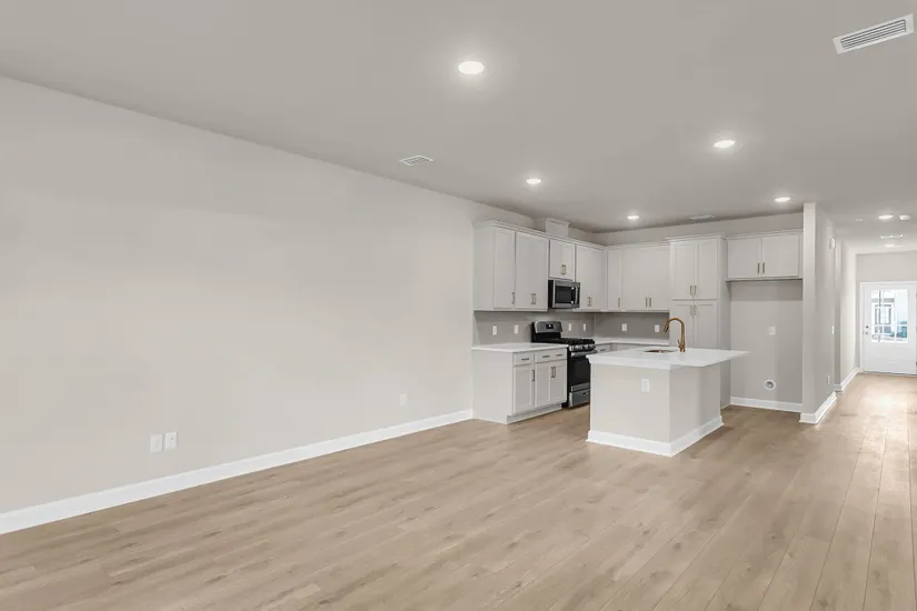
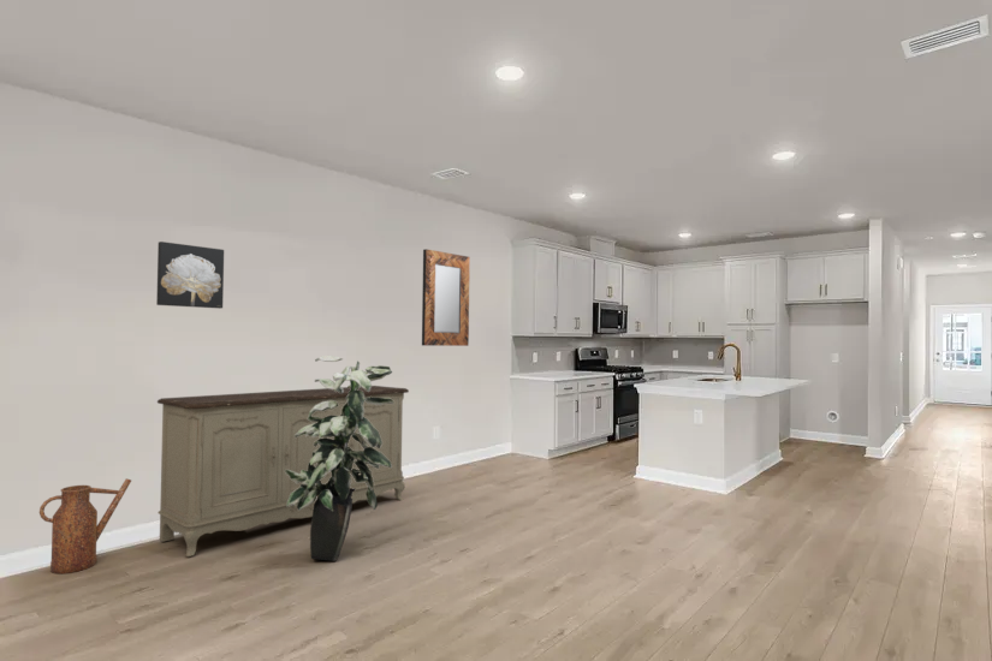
+ home mirror (446, 299)
+ indoor plant (339, 454)
+ watering can (87, 523)
+ sideboard (298, 455)
+ wall art (191, 275)
